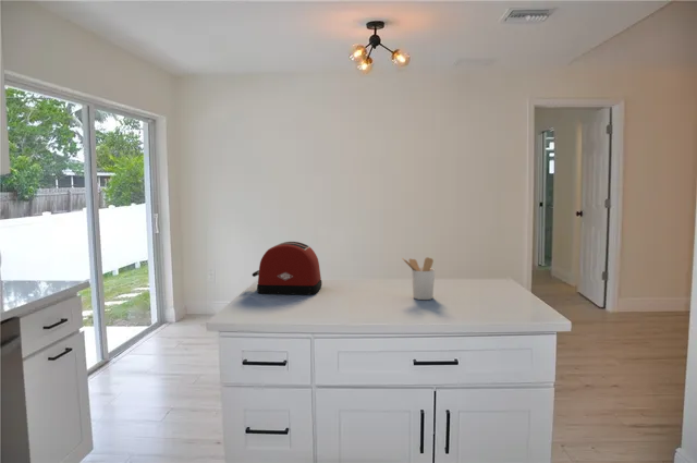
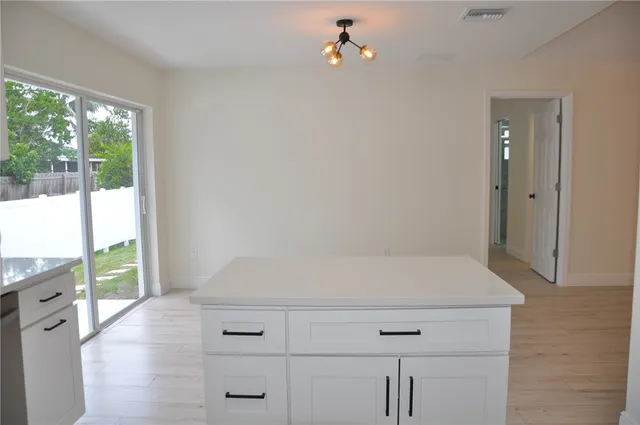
- toaster (290, 266)
- utensil holder (417, 277)
